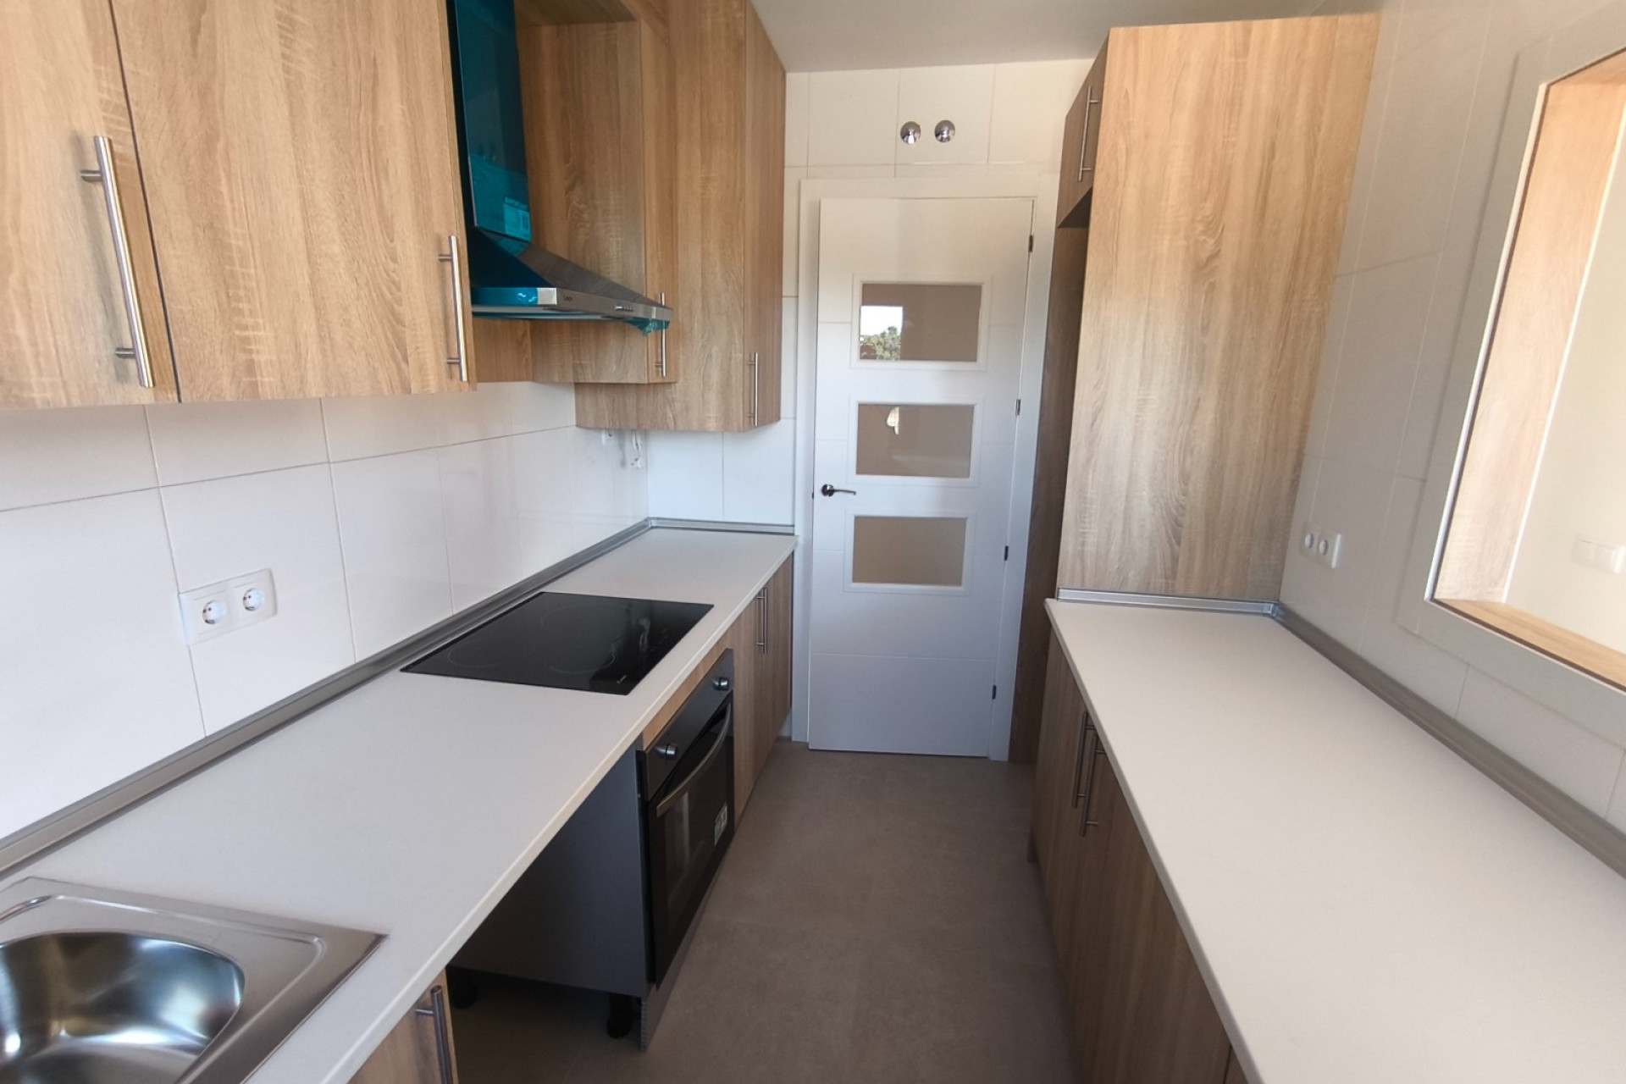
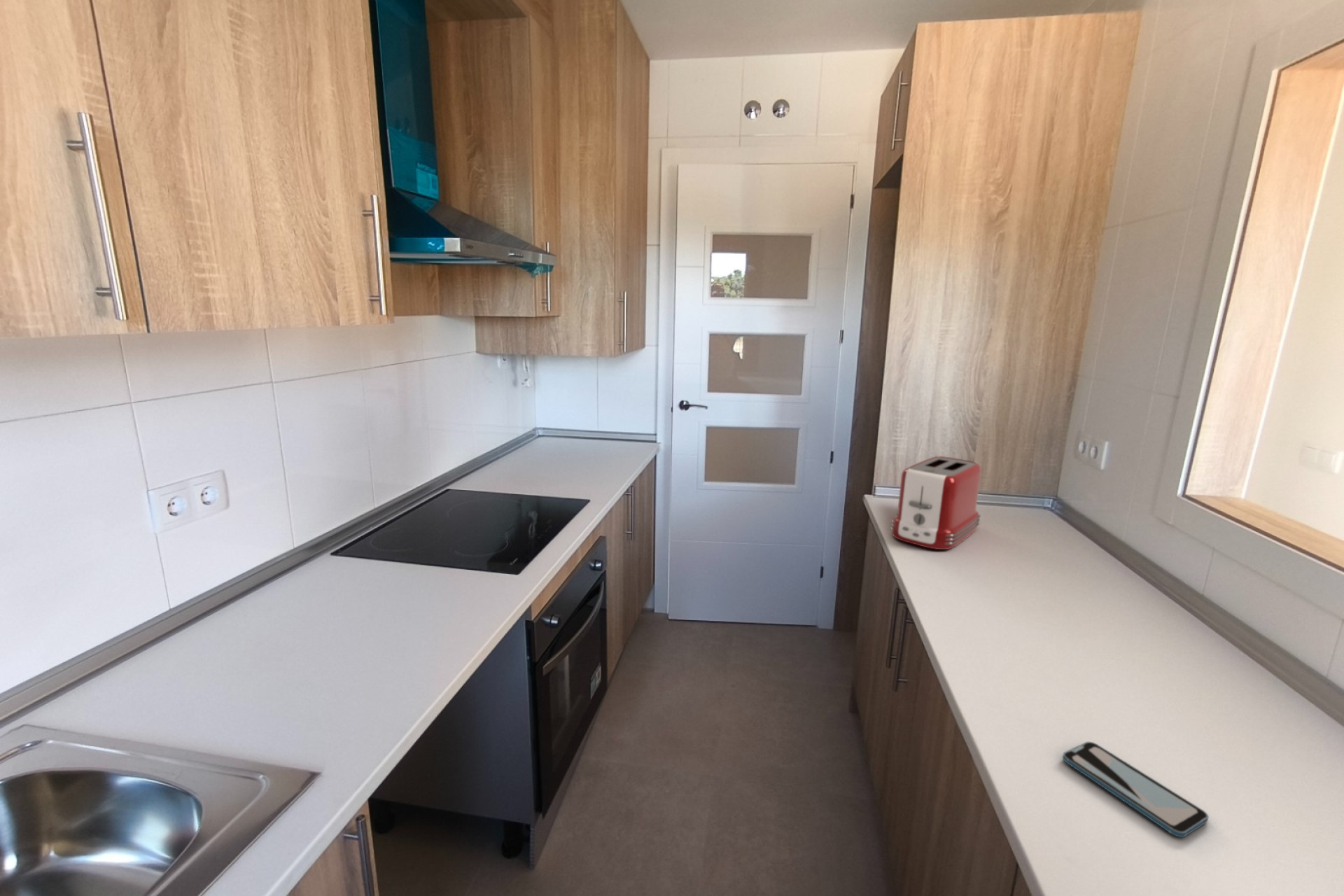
+ toaster (939, 498)
+ smartphone (1130, 785)
